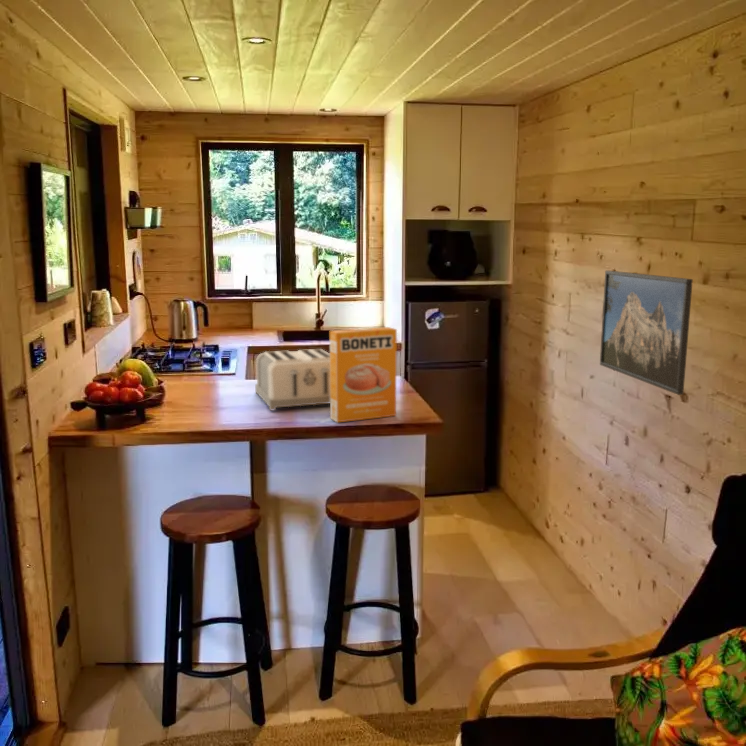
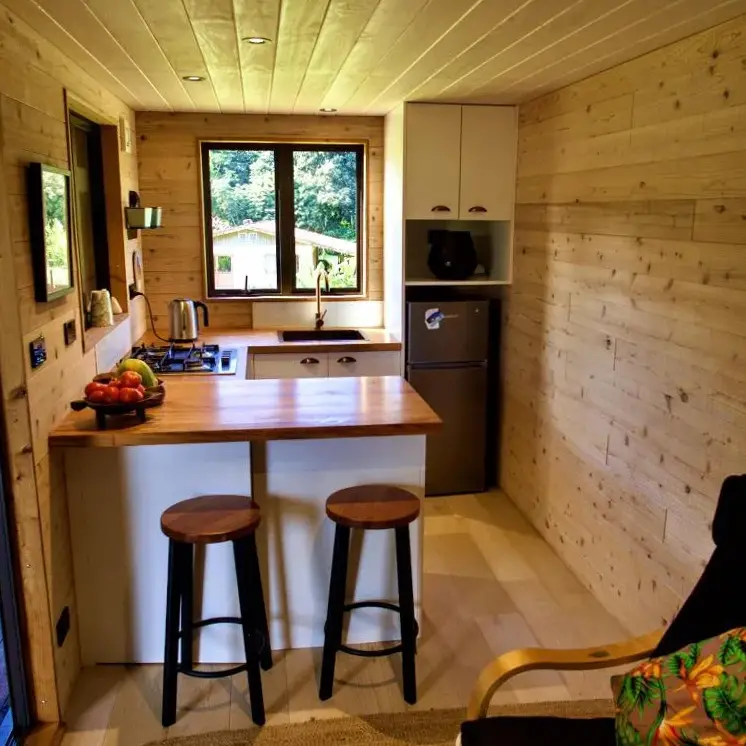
- cereal box (363, 374)
- toaster (301, 377)
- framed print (640, 327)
